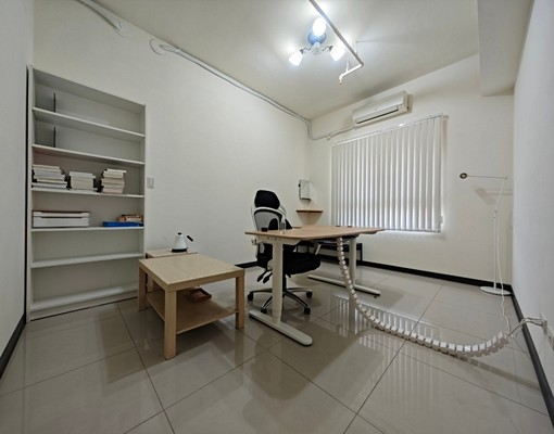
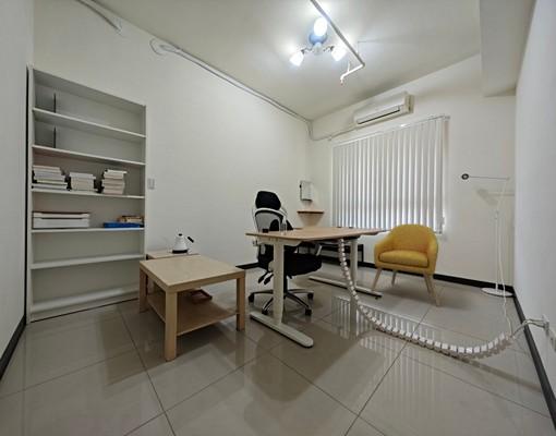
+ armchair (407, 257)
